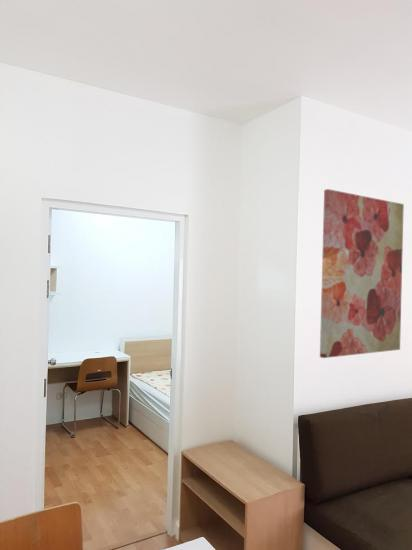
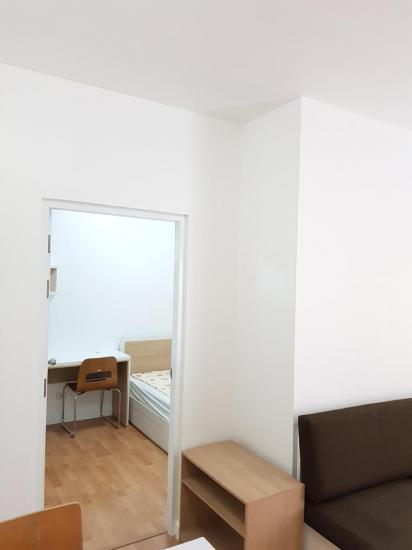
- wall art (364, 275)
